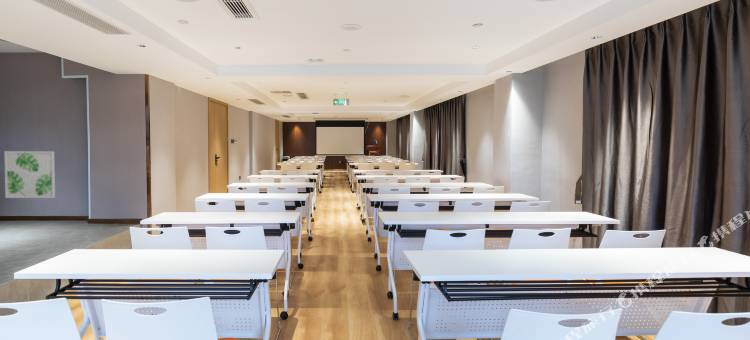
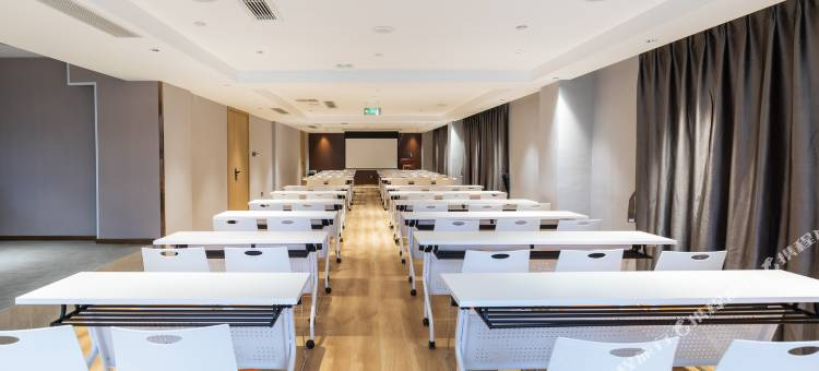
- wall art (29, 174)
